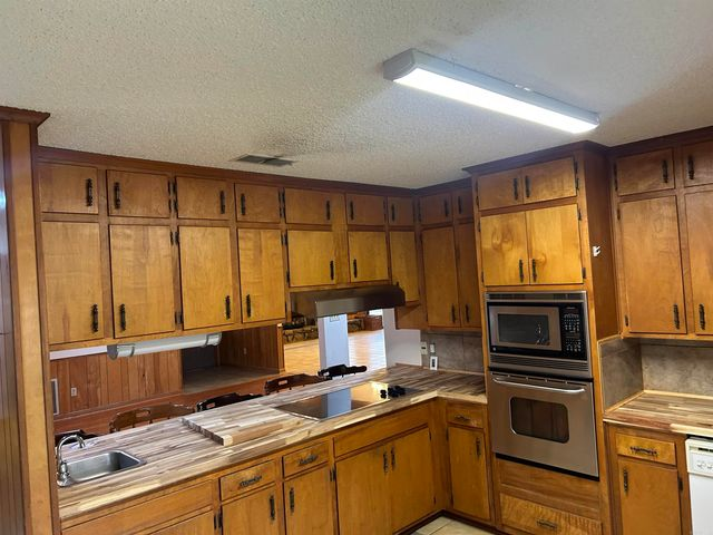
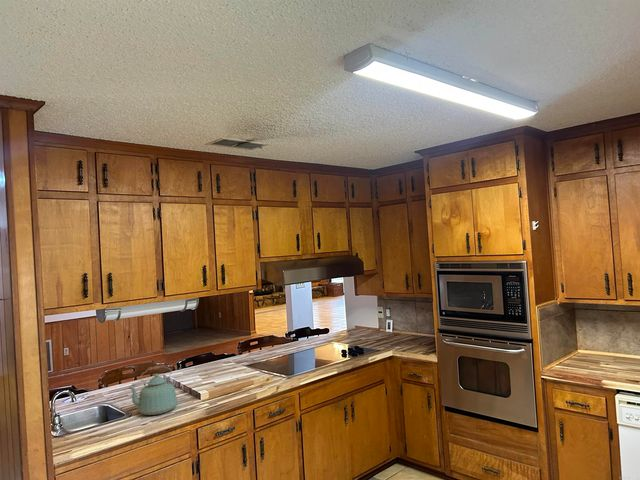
+ kettle (153, 388)
